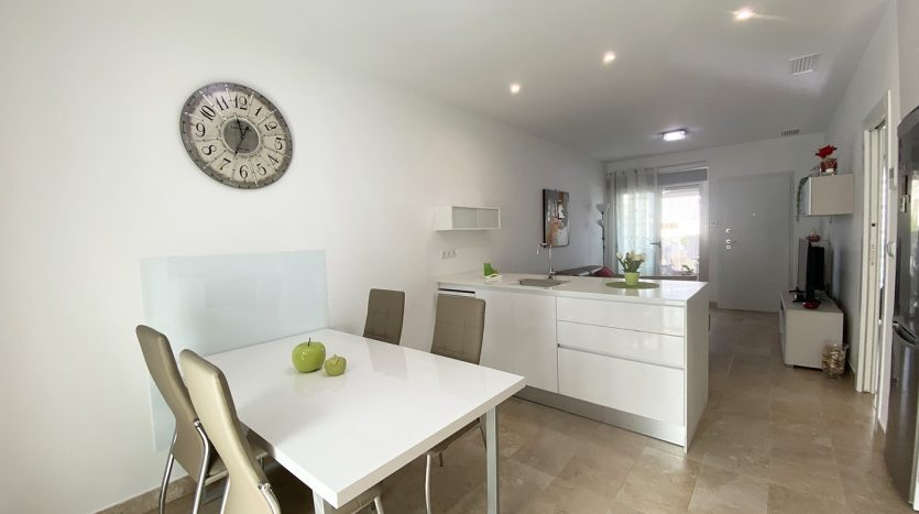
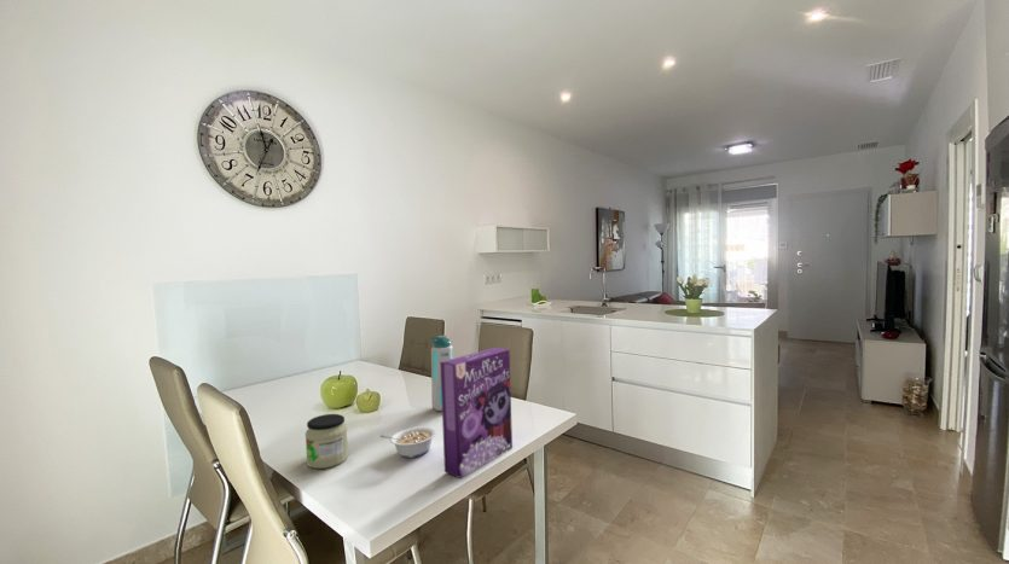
+ water bottle (440, 372)
+ cereal box (477, 407)
+ jar (326, 440)
+ legume (412, 442)
